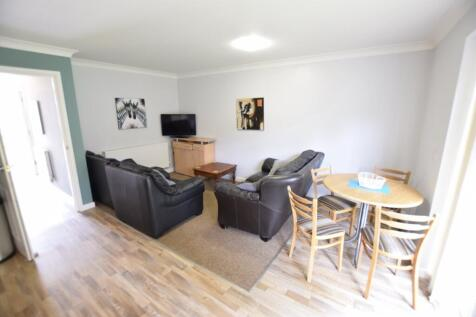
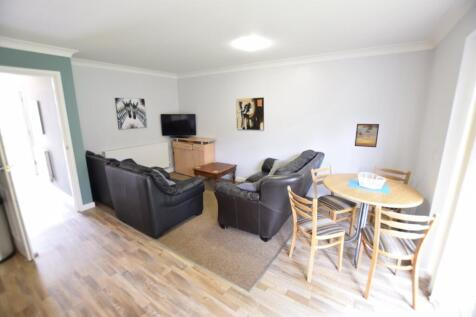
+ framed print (366, 135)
